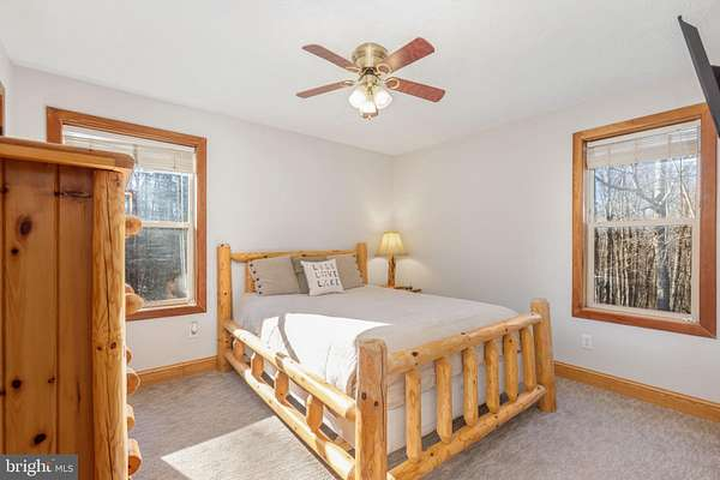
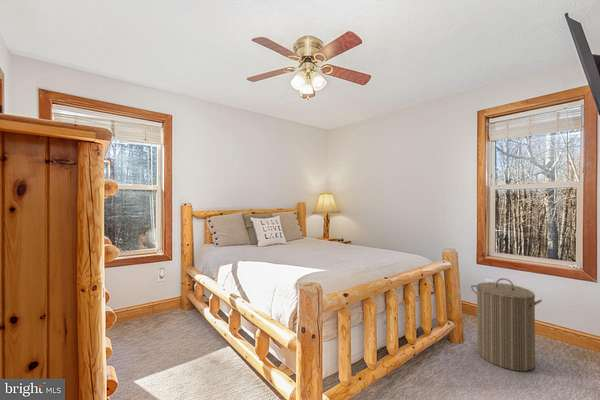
+ laundry hamper (504, 317)
